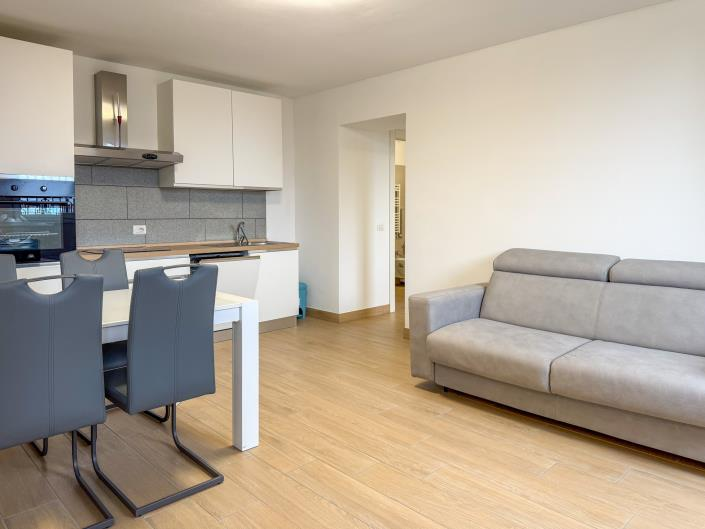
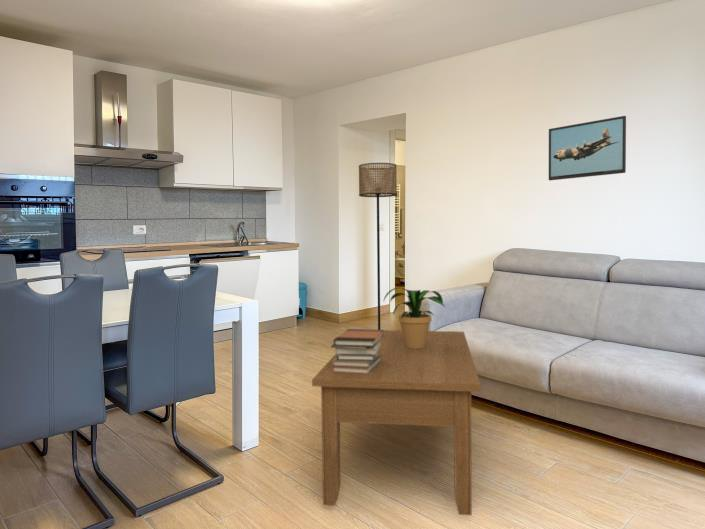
+ book stack (358, 349)
+ floor lamp (378, 262)
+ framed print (585, 149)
+ coffee table (404, 402)
+ potted plant (414, 316)
